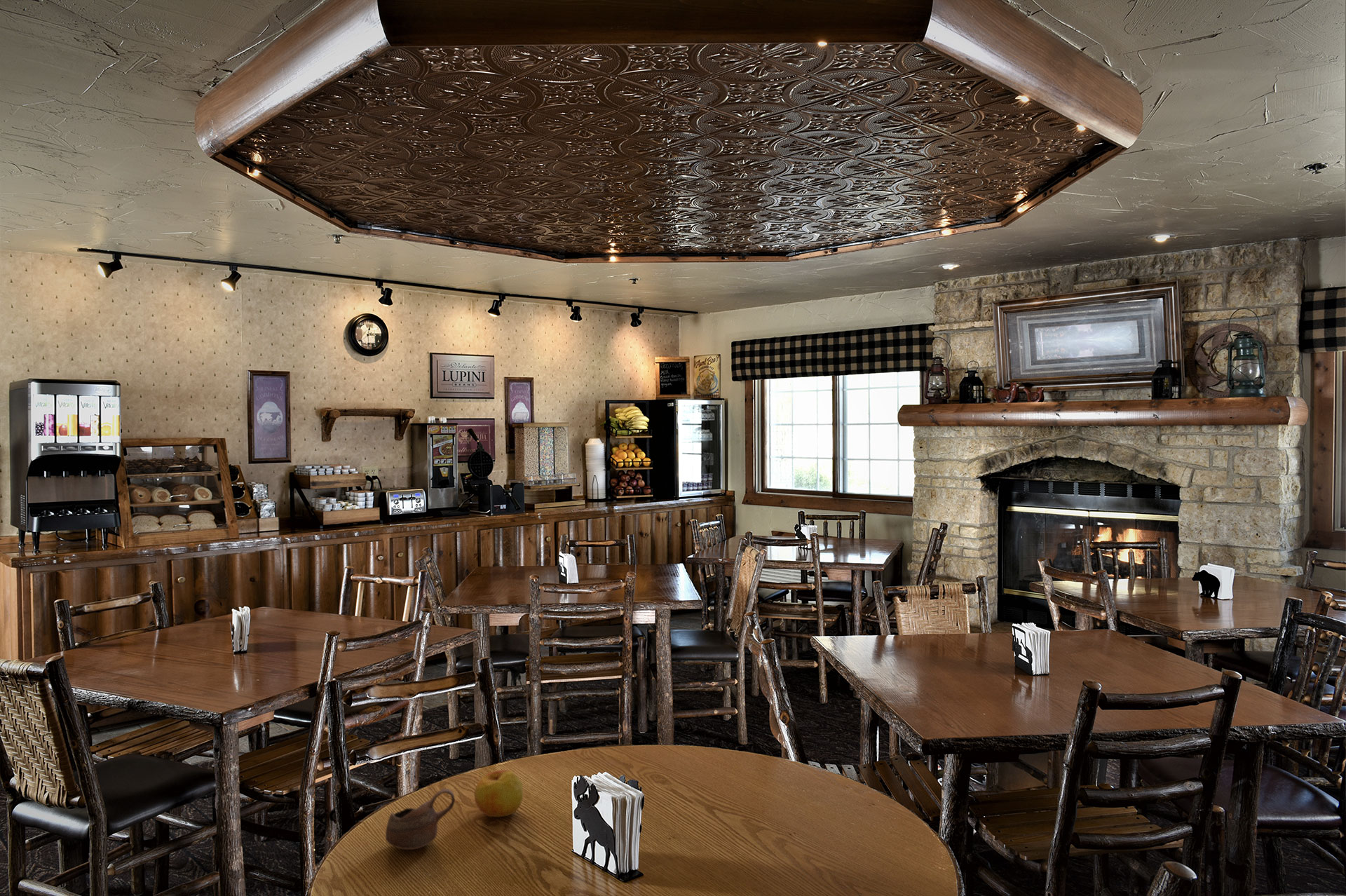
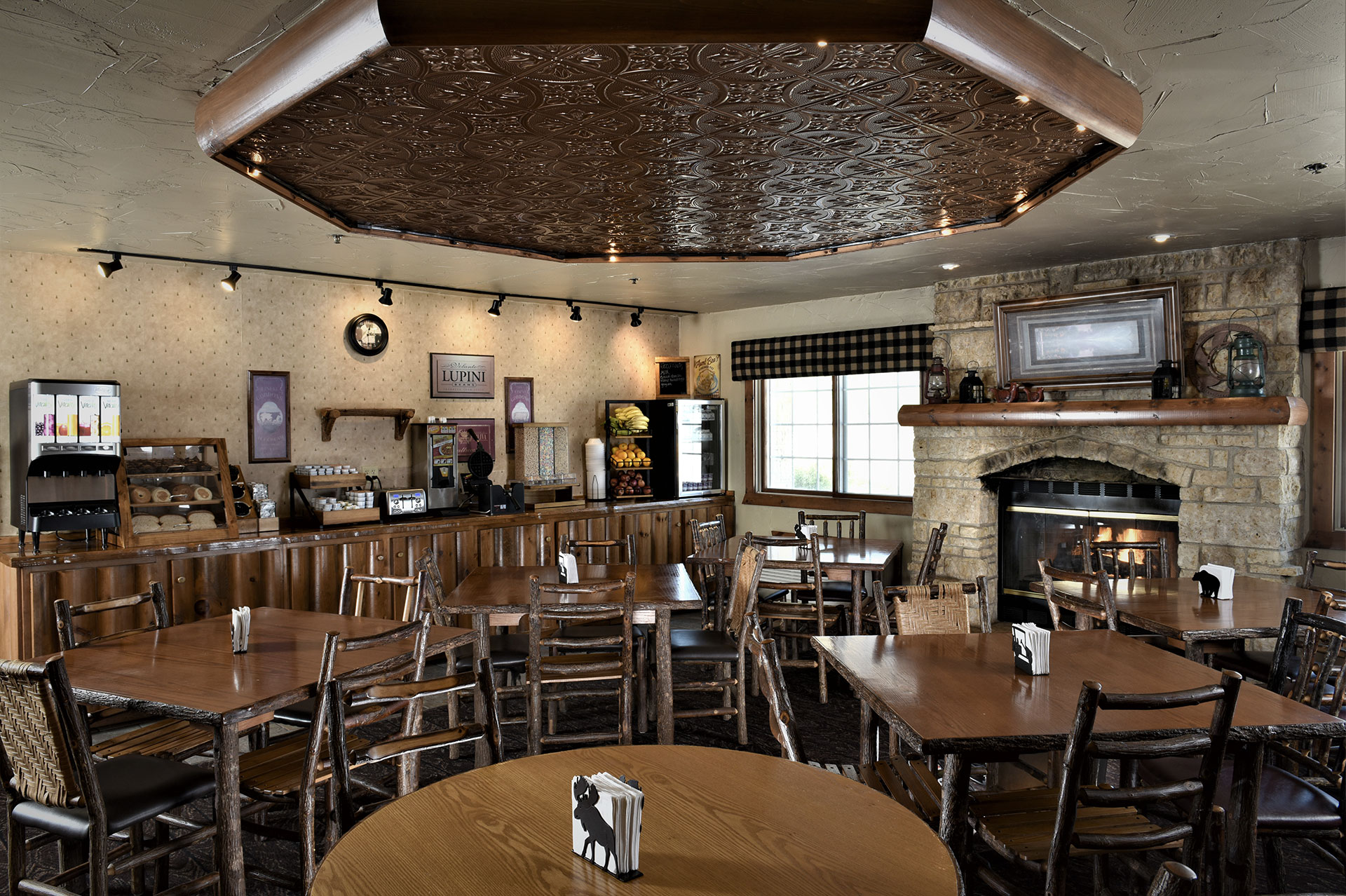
- cup (419, 820)
- apple (499, 793)
